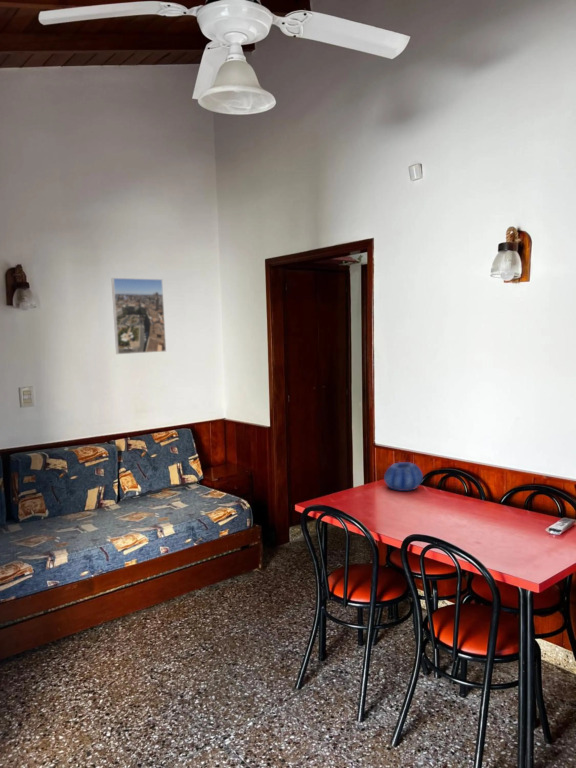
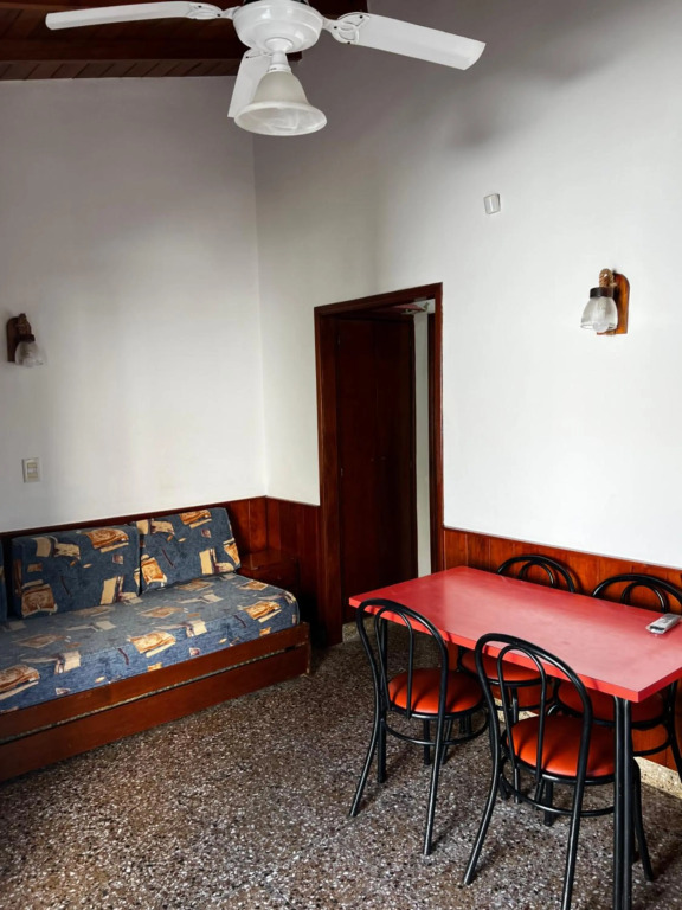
- decorative bowl (403, 476)
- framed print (139, 316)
